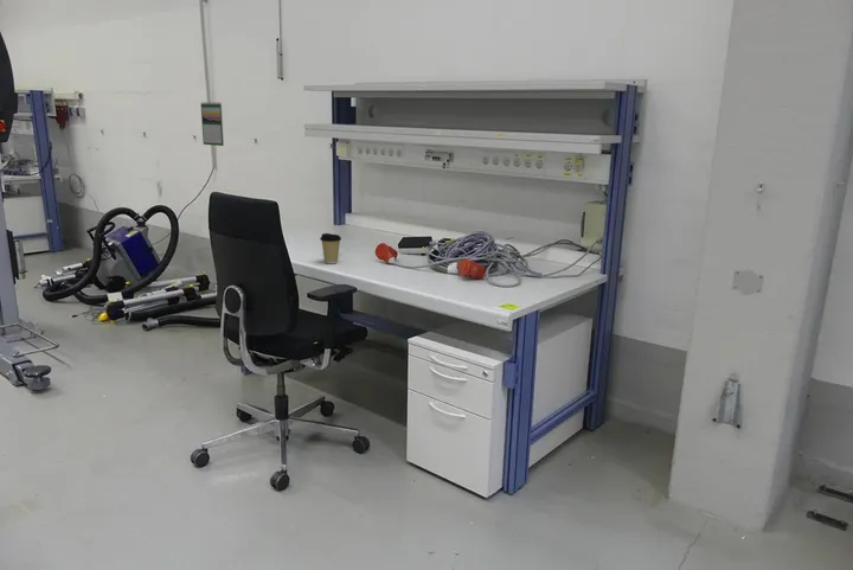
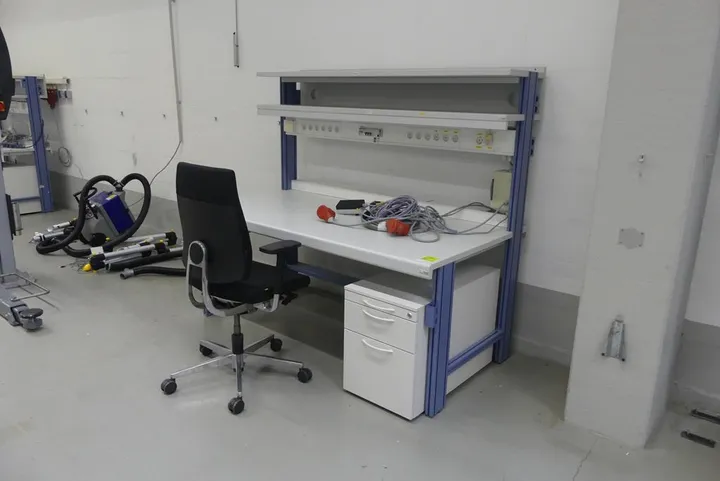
- coffee cup (331, 248)
- calendar (212, 123)
